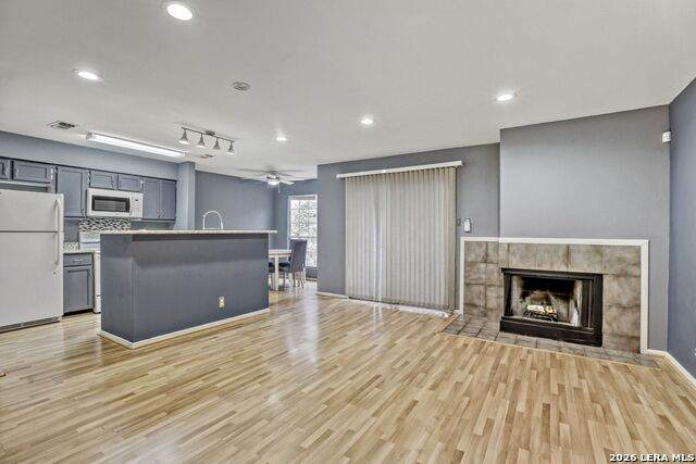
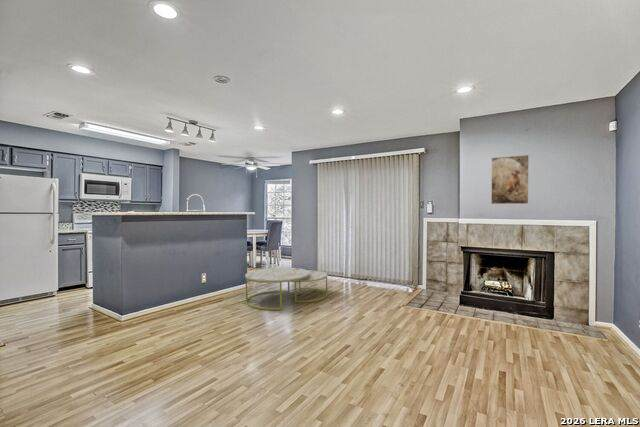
+ coffee table (288, 284)
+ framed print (509, 180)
